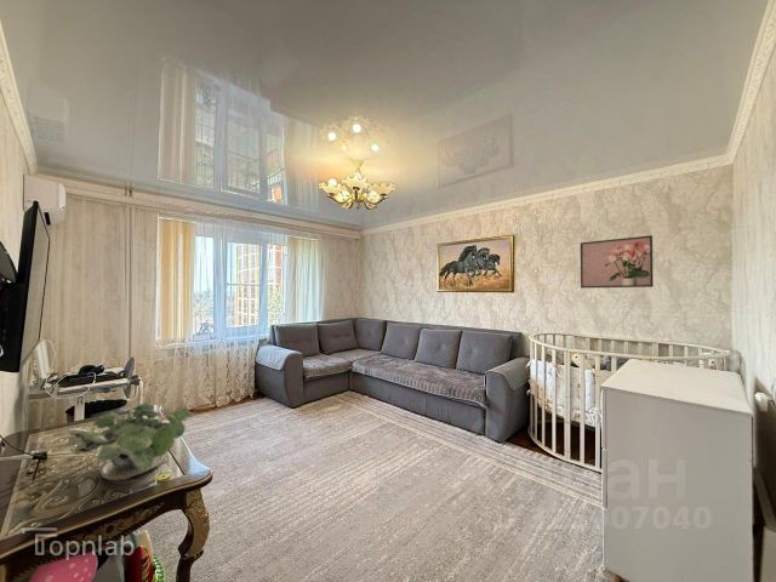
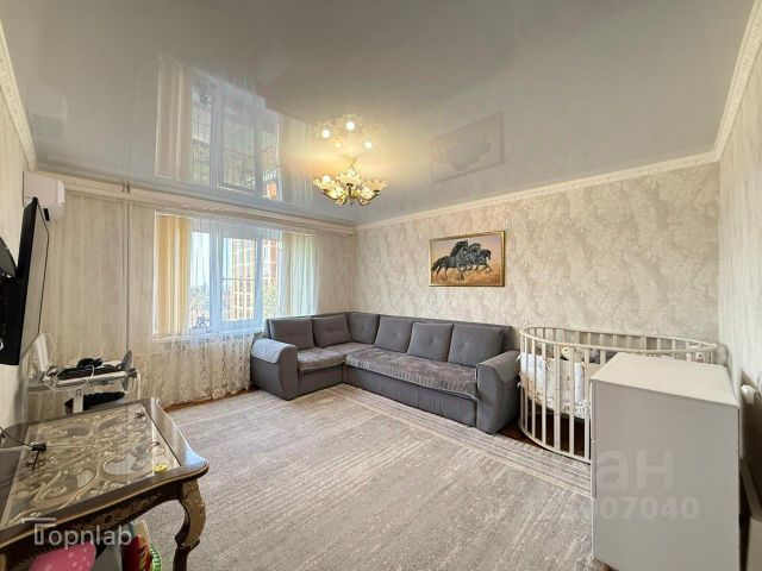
- potted plant (133, 436)
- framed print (614, 263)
